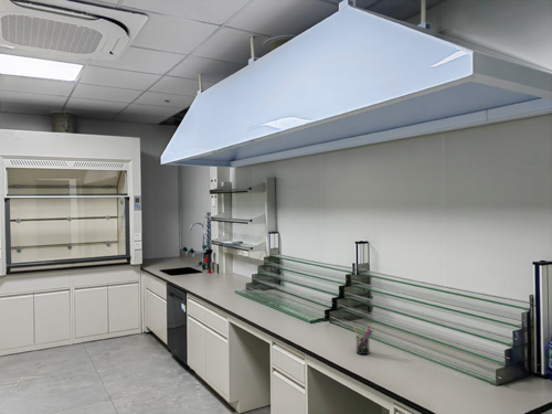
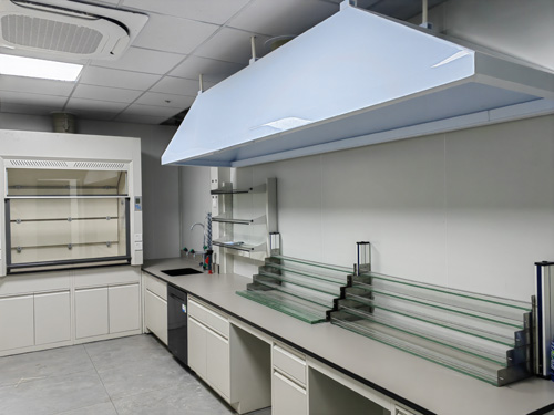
- pen holder (363, 338)
